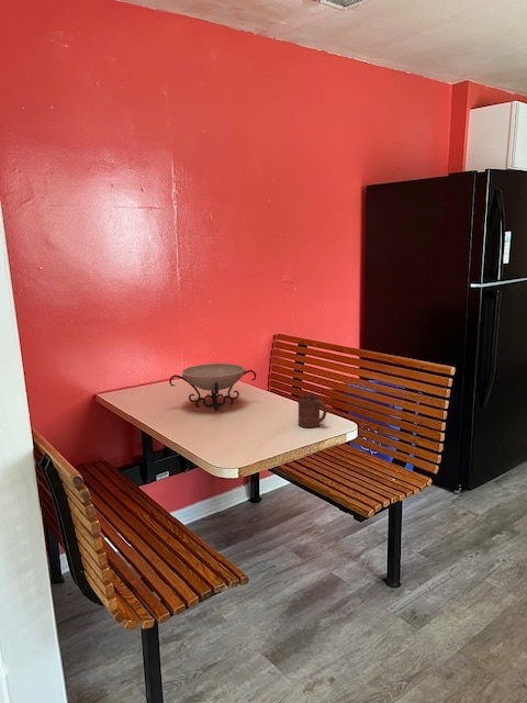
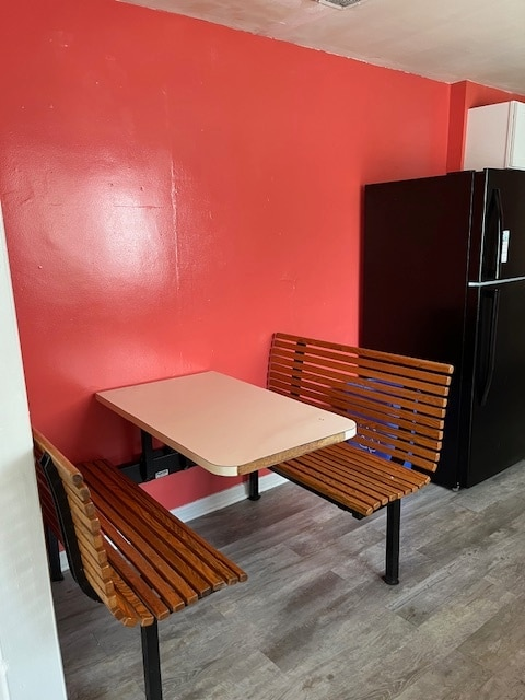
- cup (312, 411)
- decorative bowl (213, 388)
